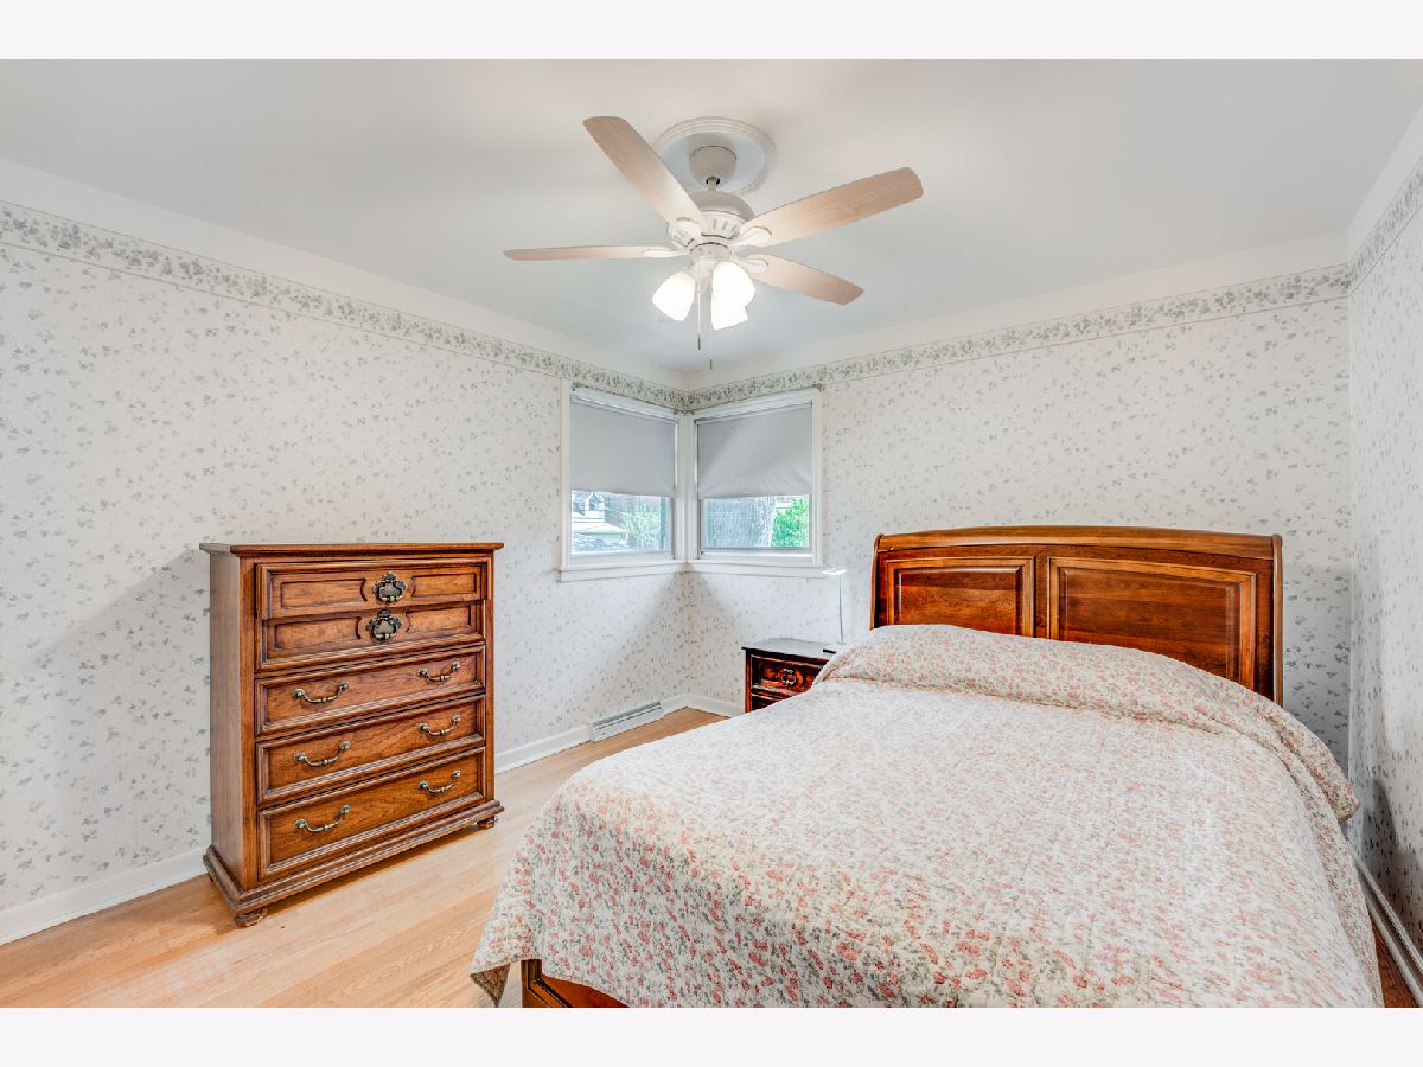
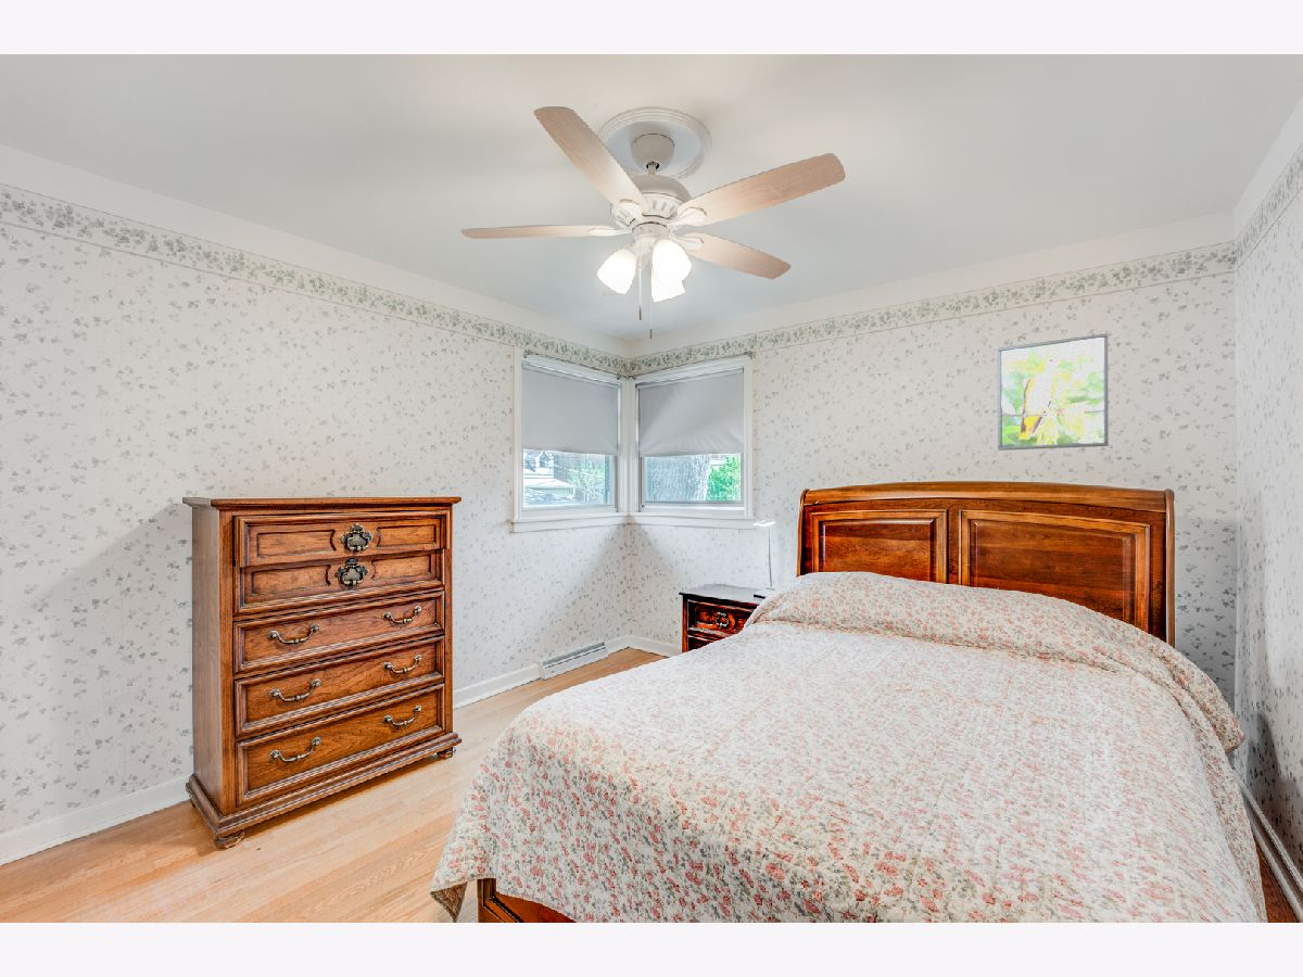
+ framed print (1050, 394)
